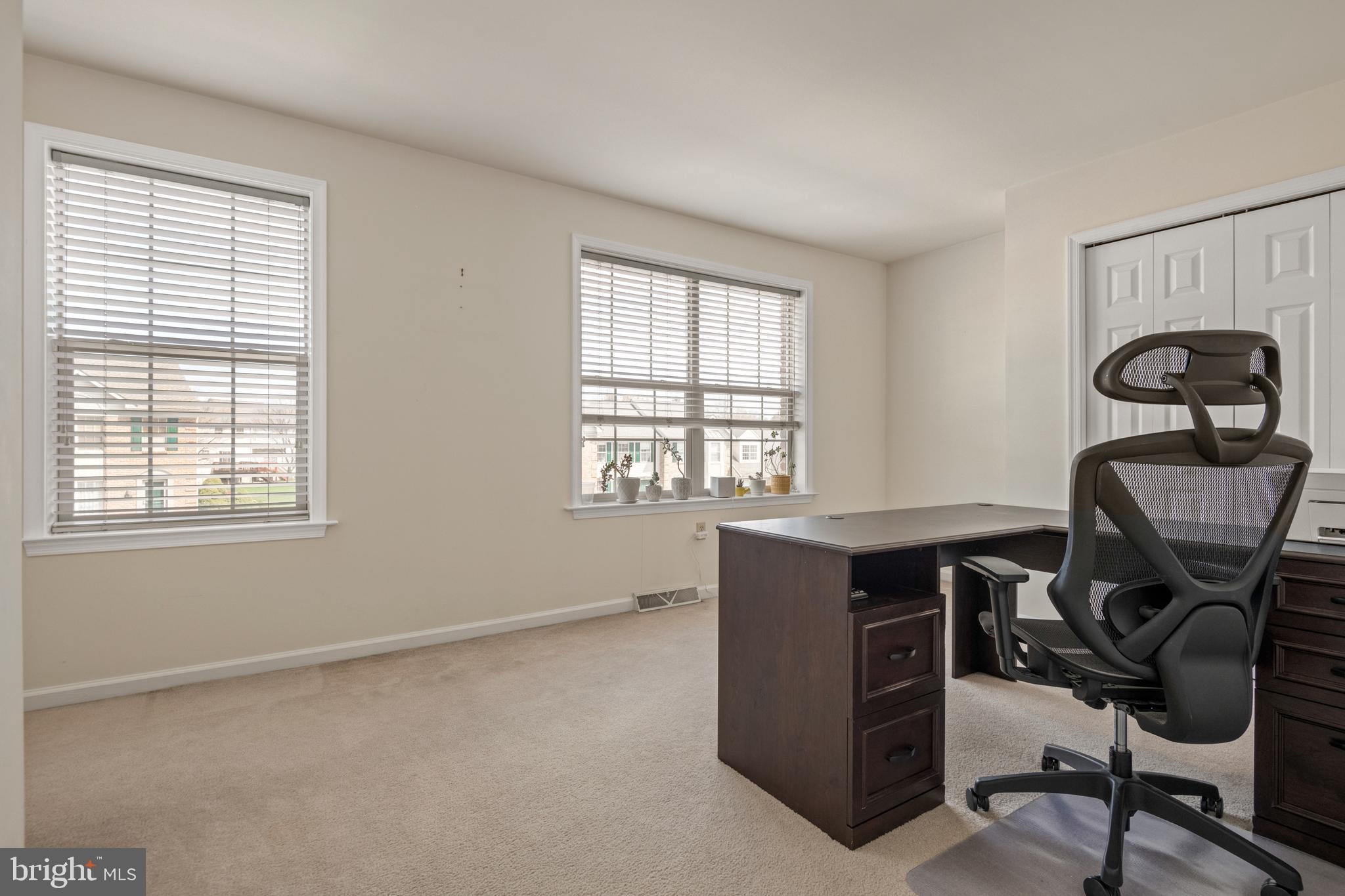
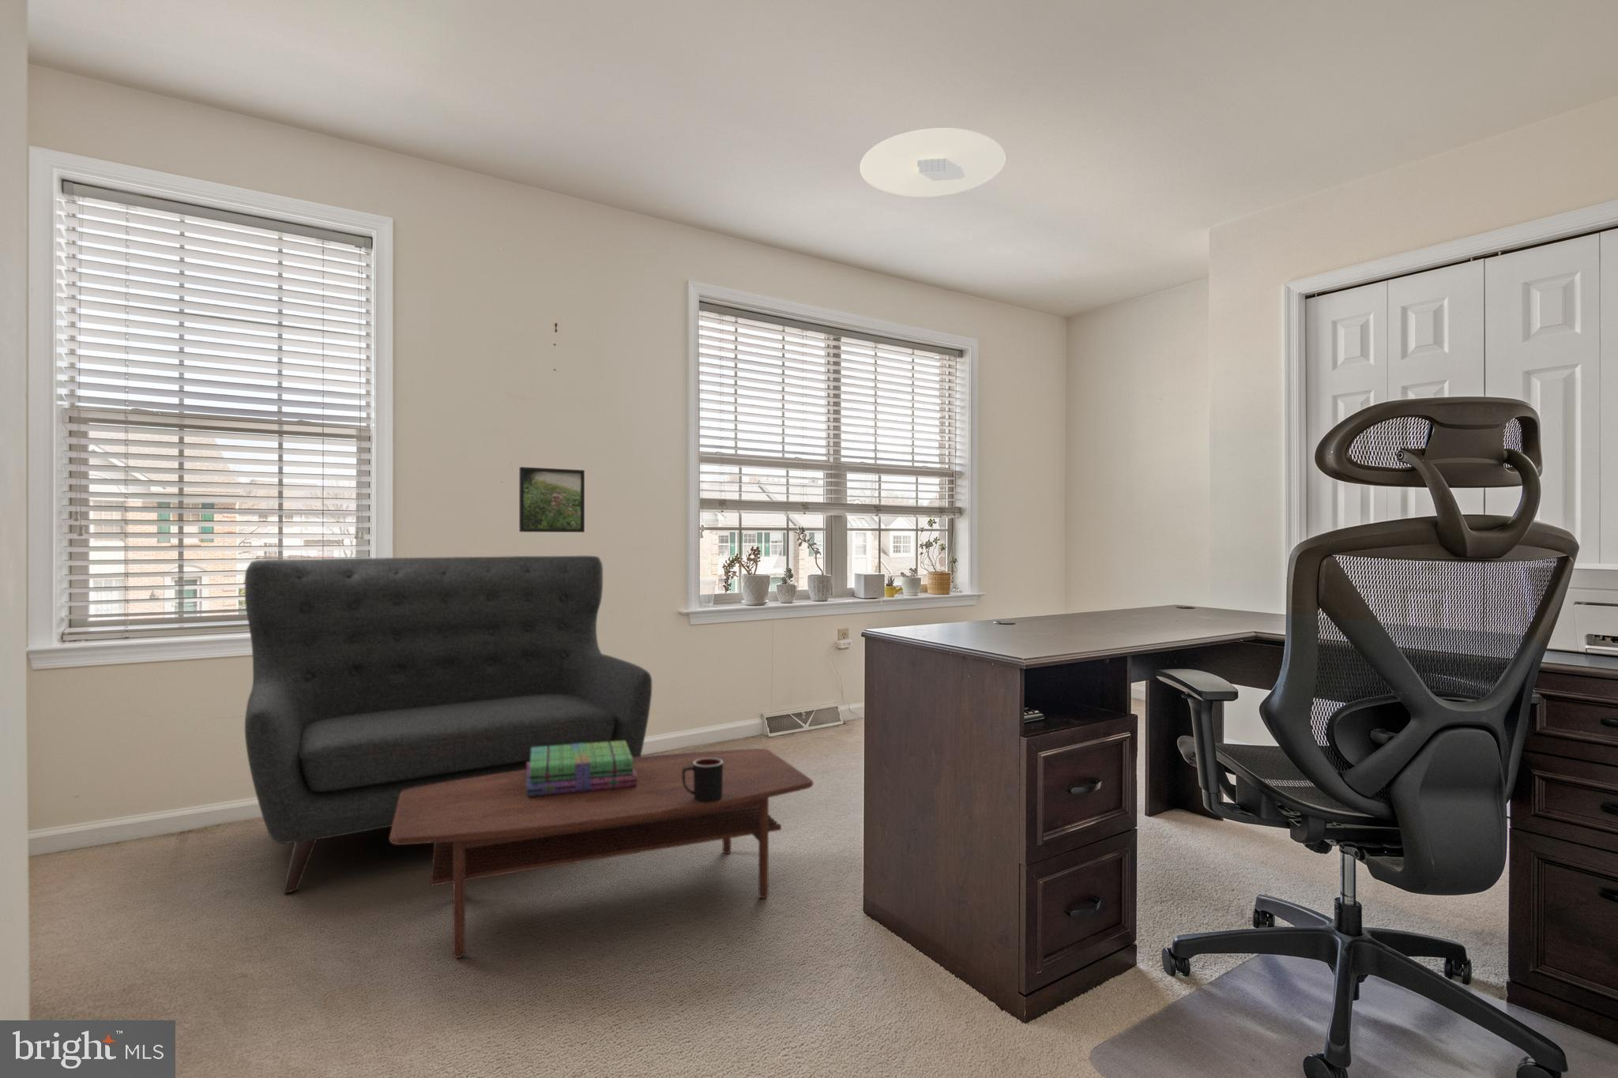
+ coffee table (611, 841)
+ ceiling light (931, 159)
+ stack of books (580, 766)
+ sofa (455, 688)
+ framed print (552, 500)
+ mug (703, 780)
